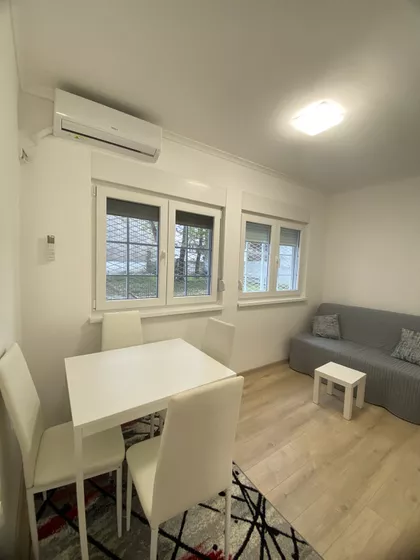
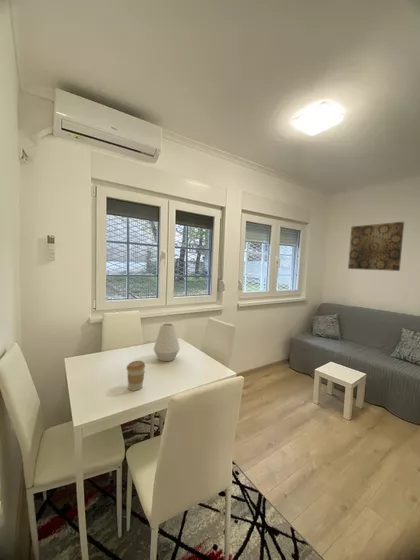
+ vase (167, 341)
+ wall art (373, 247)
+ coffee cup (135, 374)
